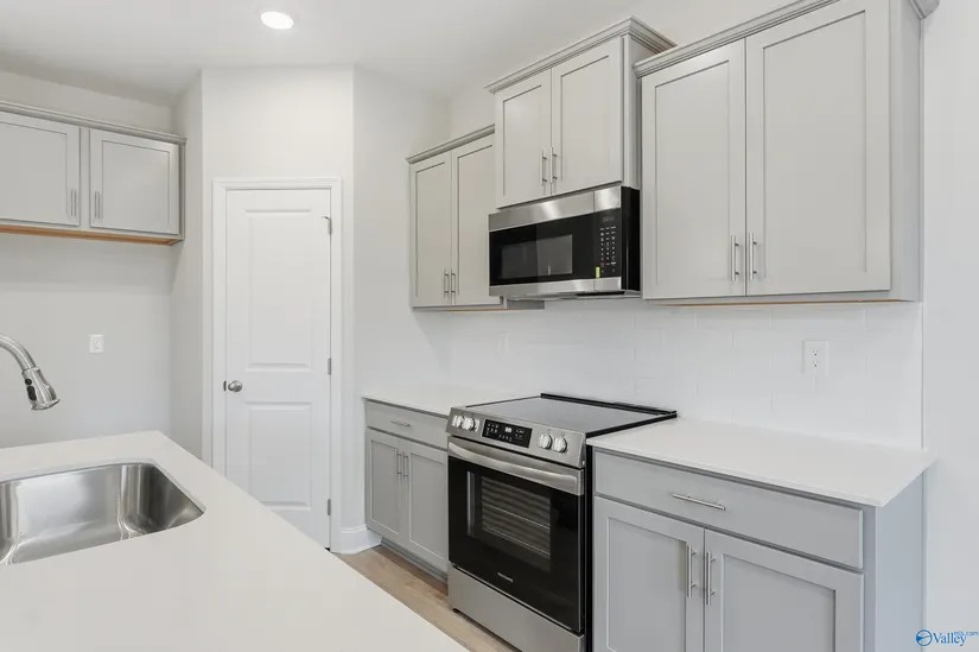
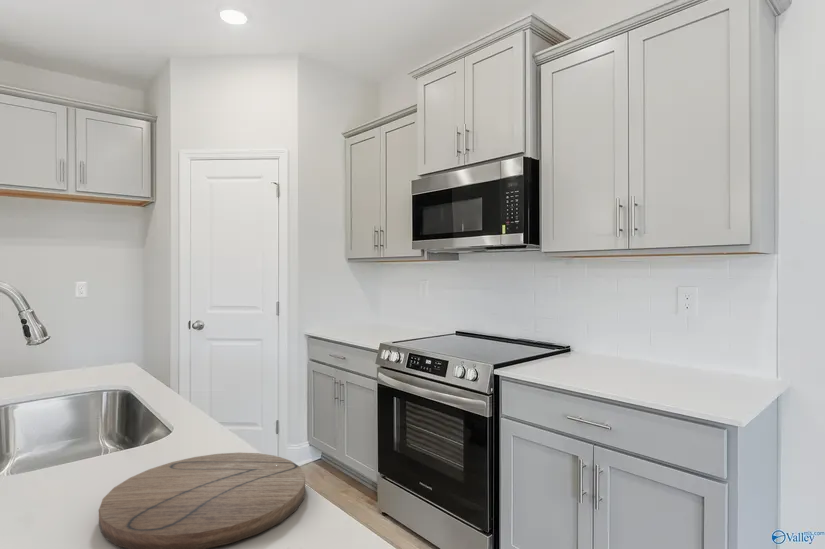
+ cutting board (209, 493)
